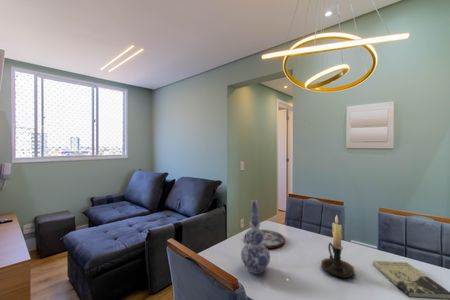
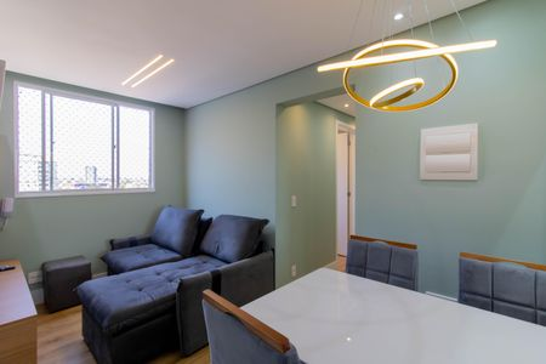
- book (407, 277)
- plate (264, 238)
- candle holder (335, 240)
- vase (255, 234)
